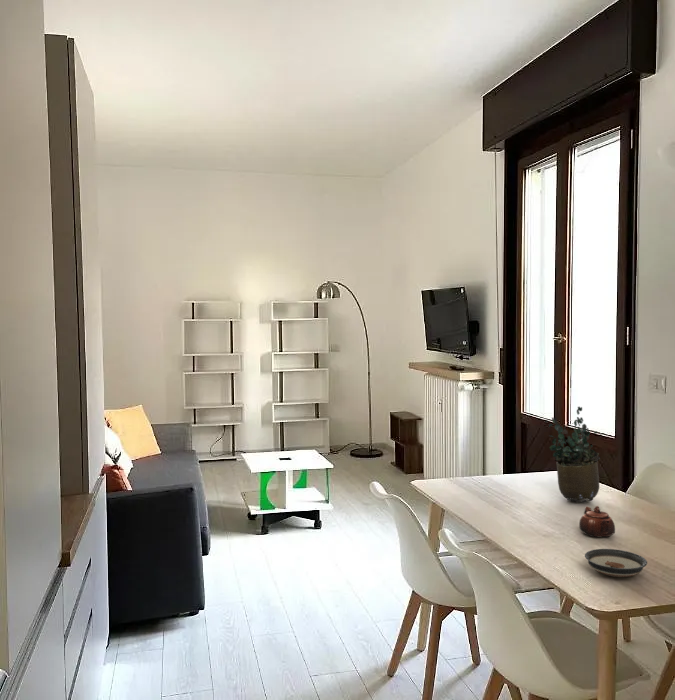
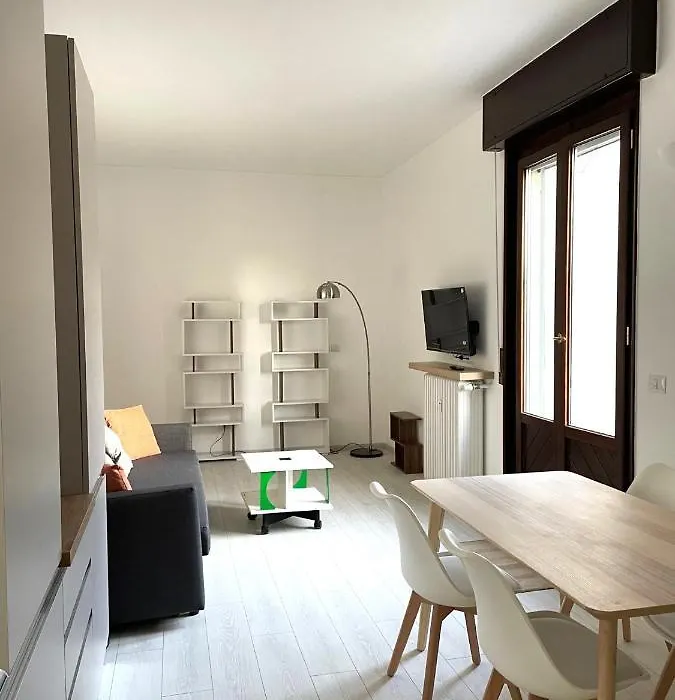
- saucer (615, 565)
- potted plant (574, 452)
- teapot (596, 519)
